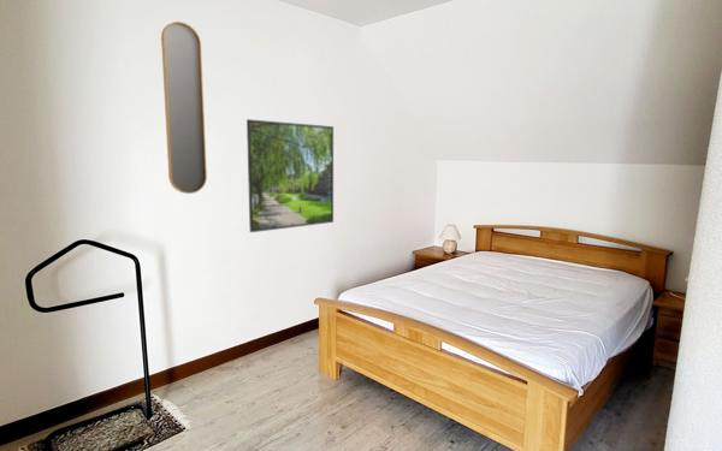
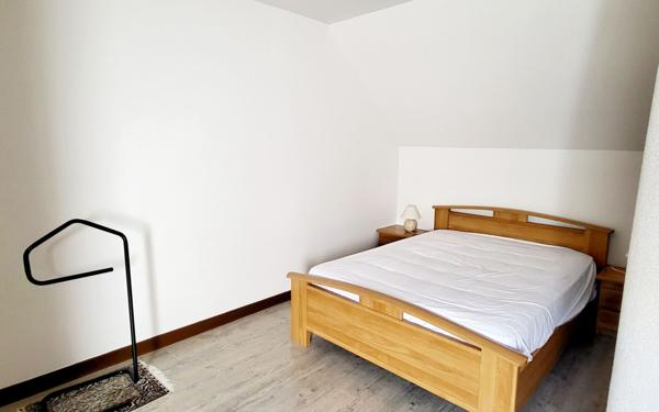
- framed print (294, 176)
- home mirror (184, 109)
